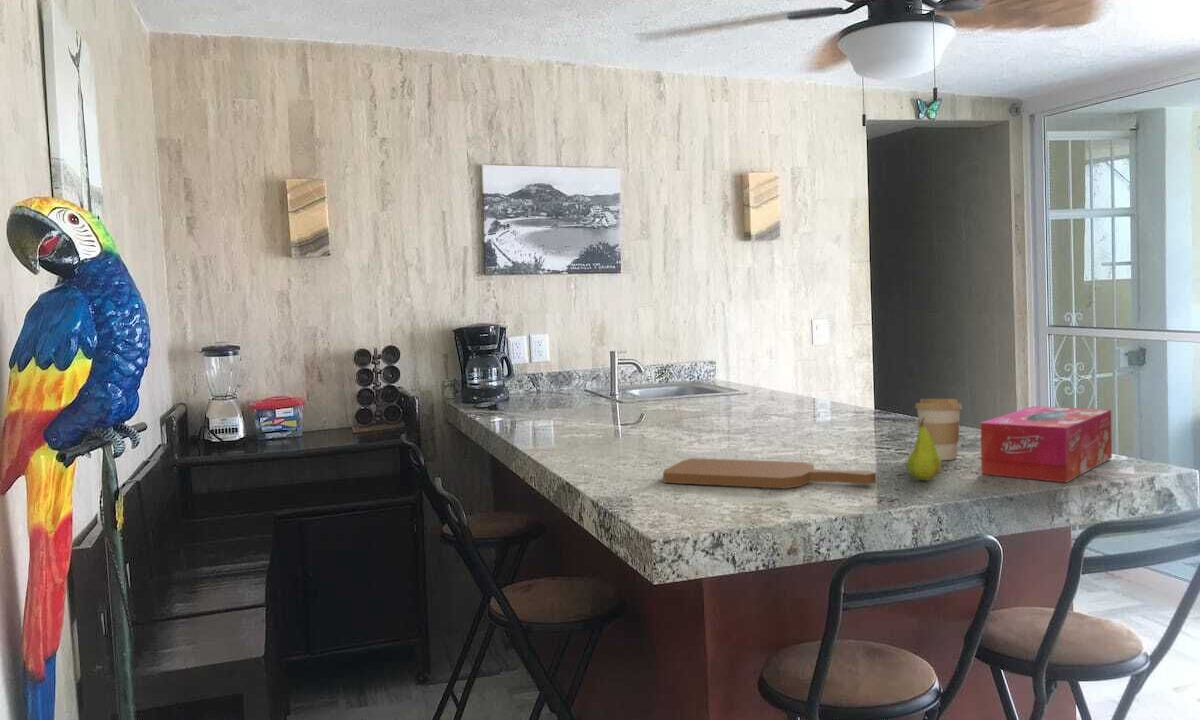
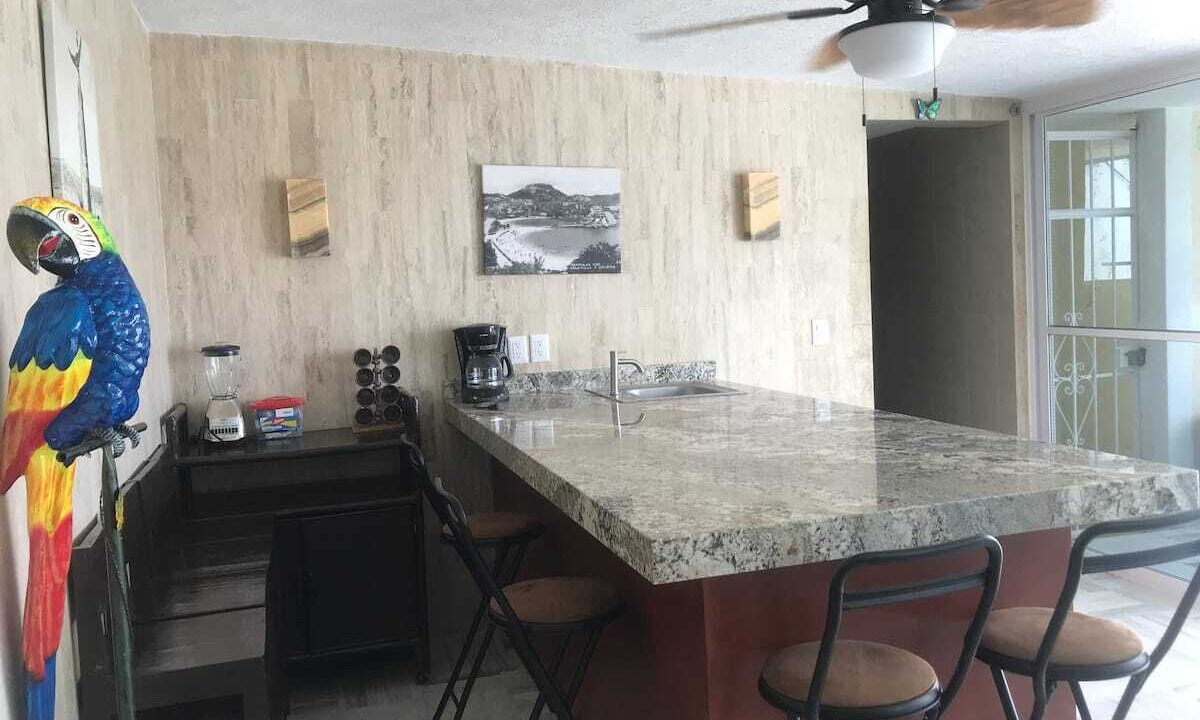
- tissue box (1048, 440)
- fruit (923, 448)
- cutting board (770, 474)
- coffee cup (938, 427)
